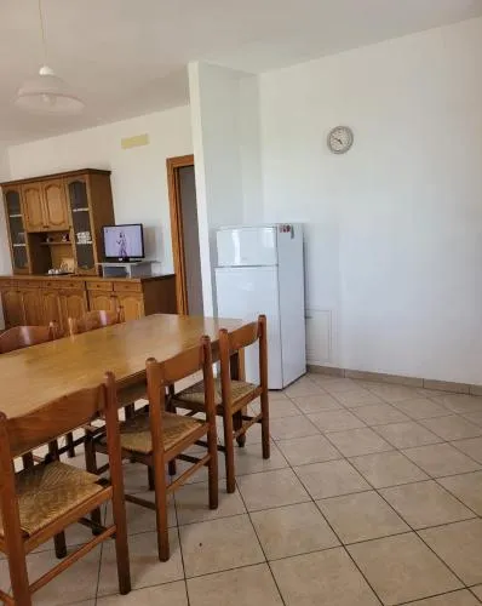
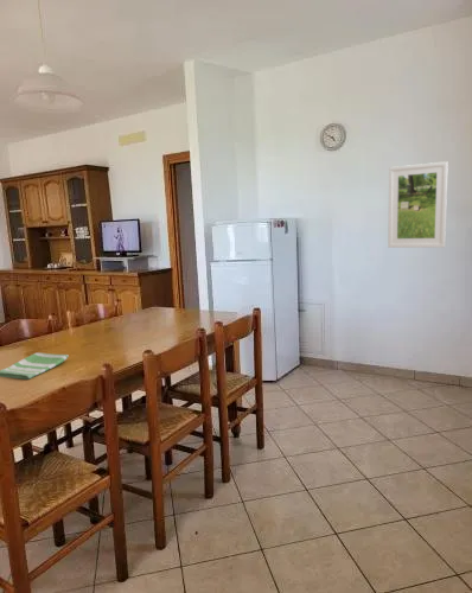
+ dish towel (33, 364)
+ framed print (416, 206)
